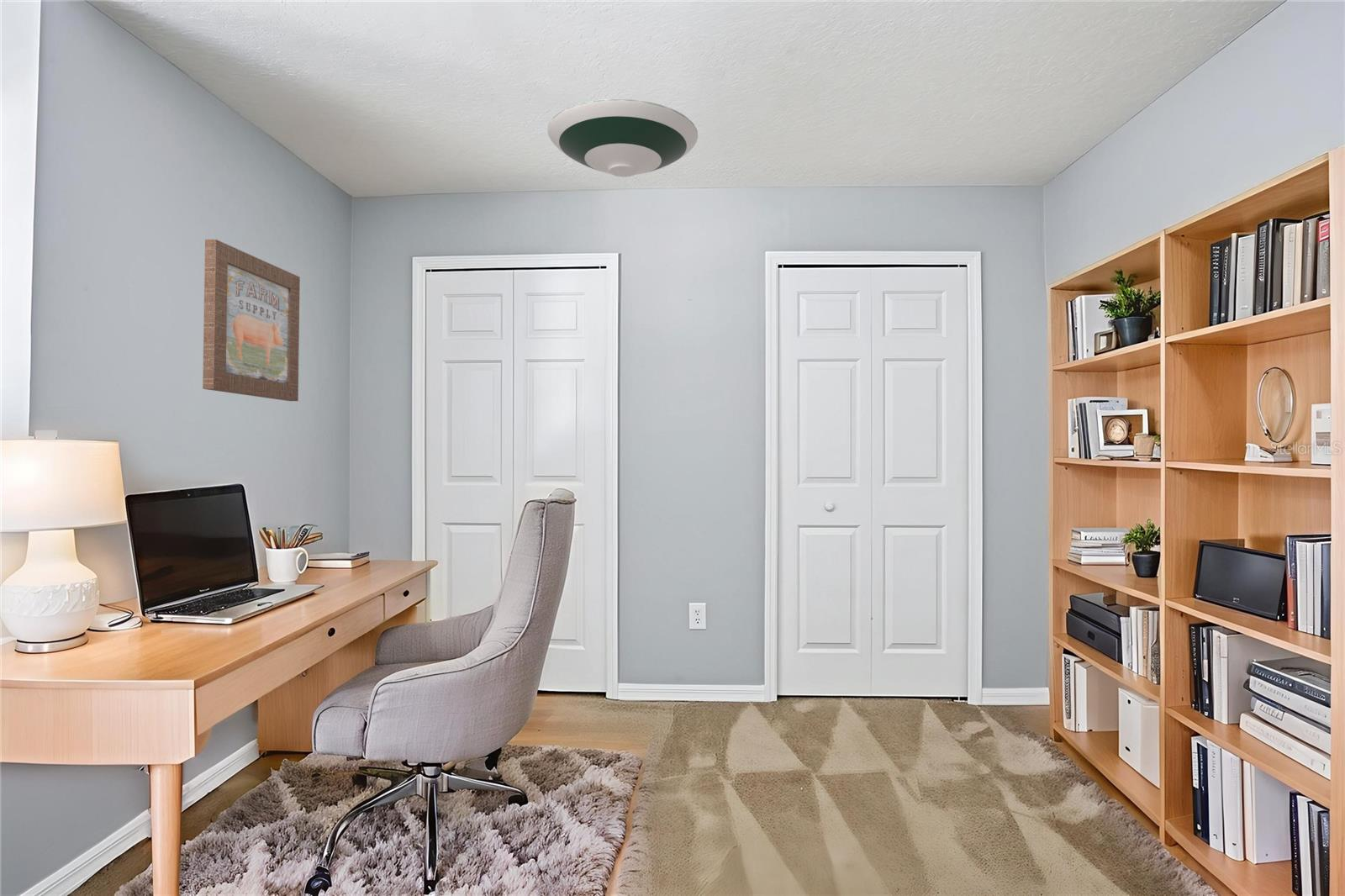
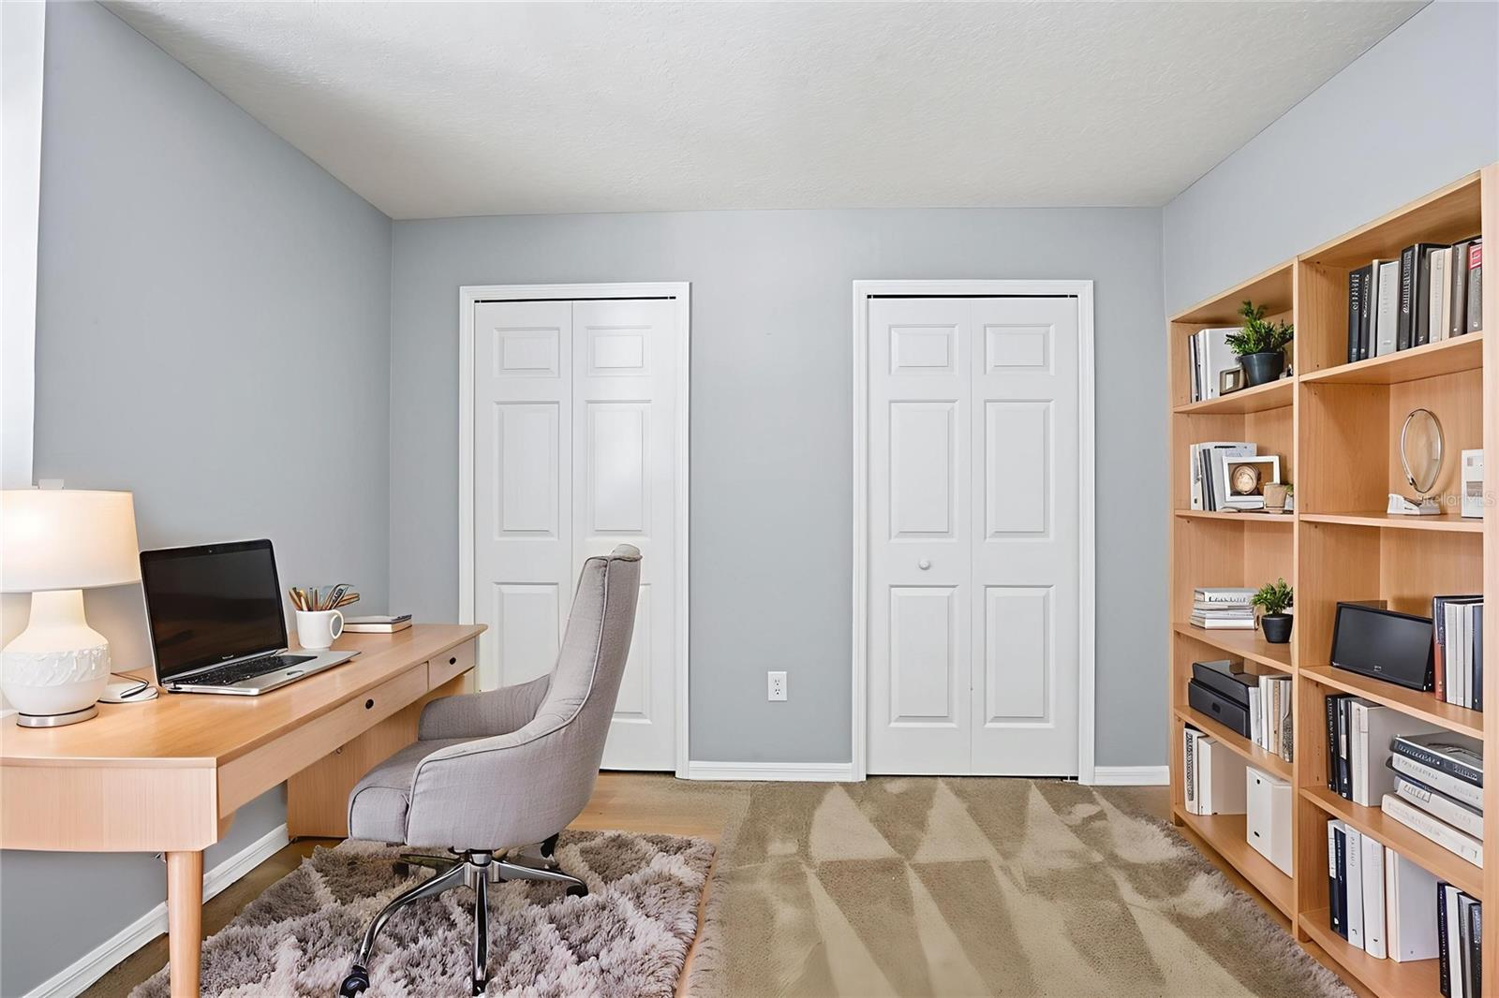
- wall art (256, 327)
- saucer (623, 154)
